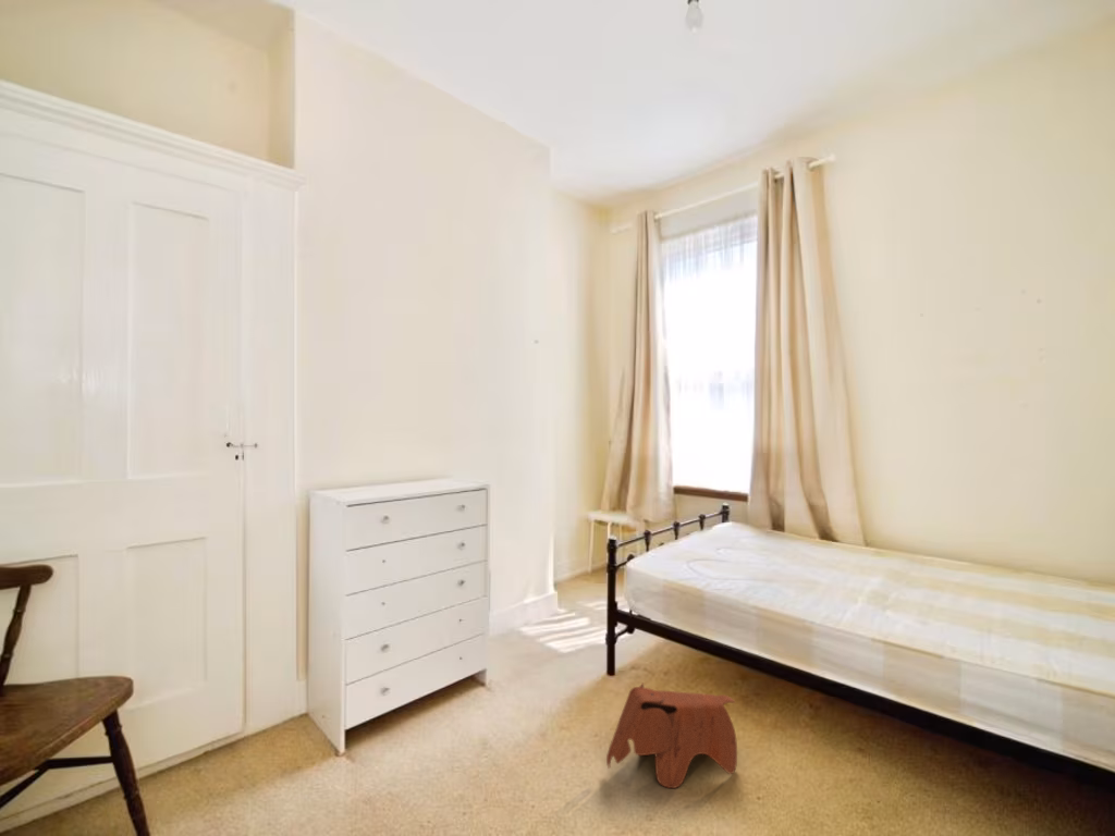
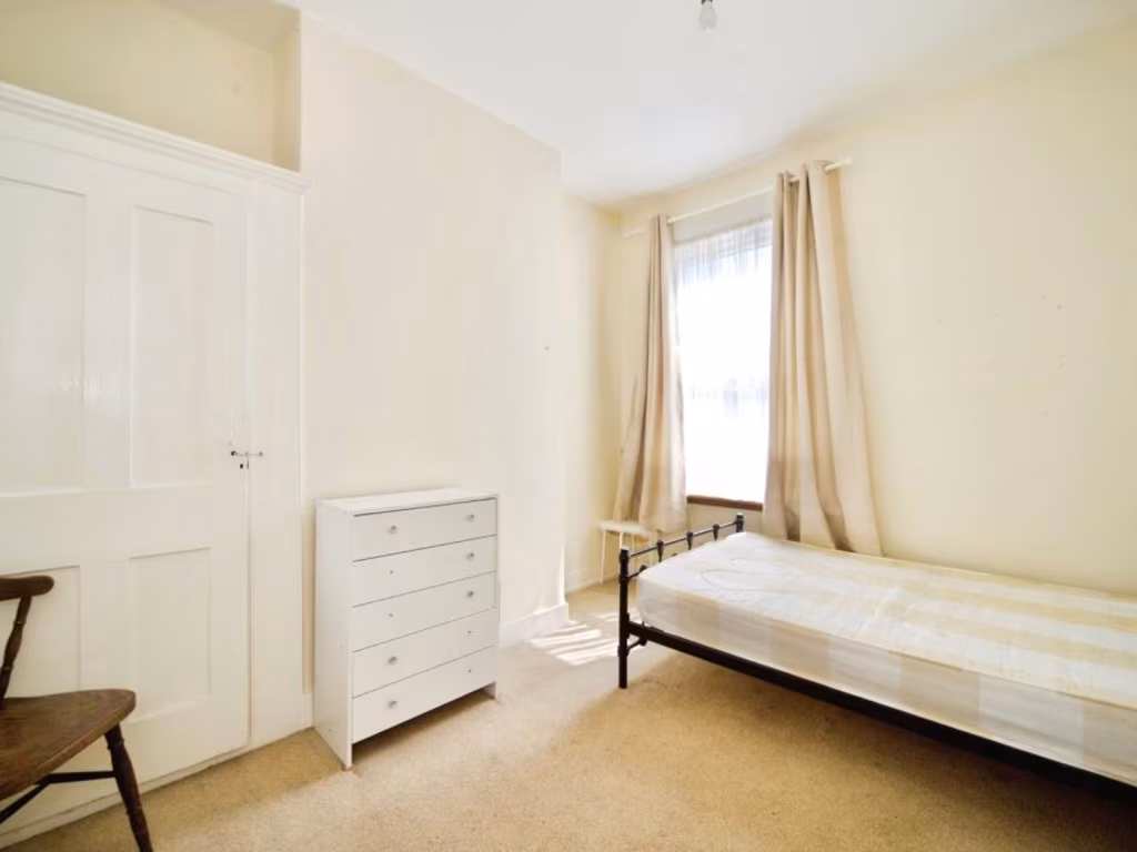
- toy elephant (672, 726)
